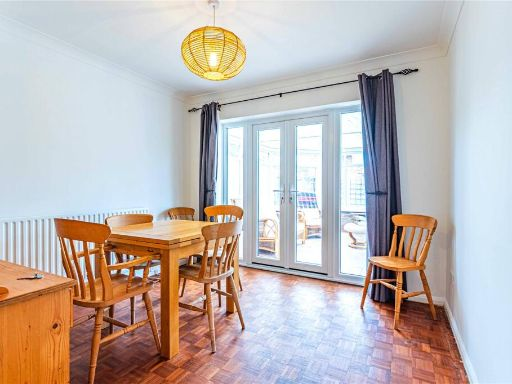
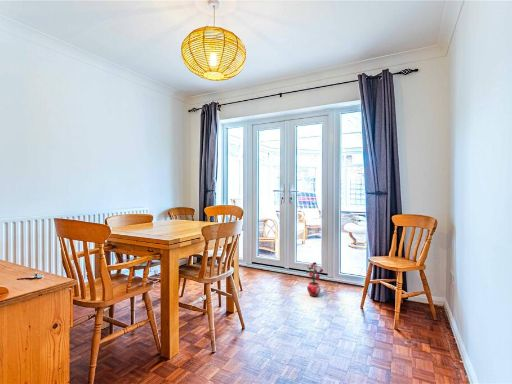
+ potted plant (313, 278)
